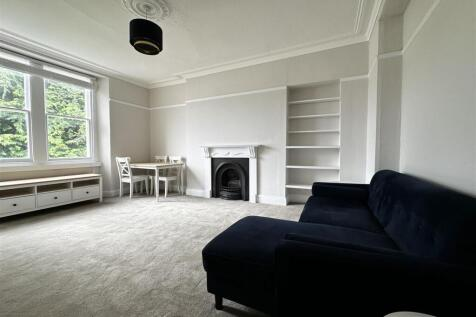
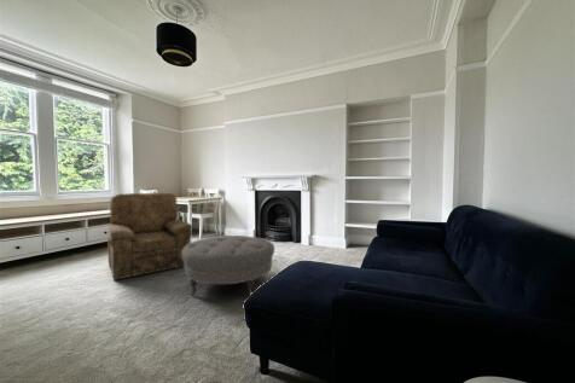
+ ottoman (230, 262)
+ armchair (150, 228)
